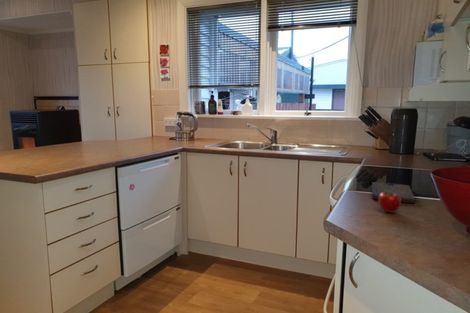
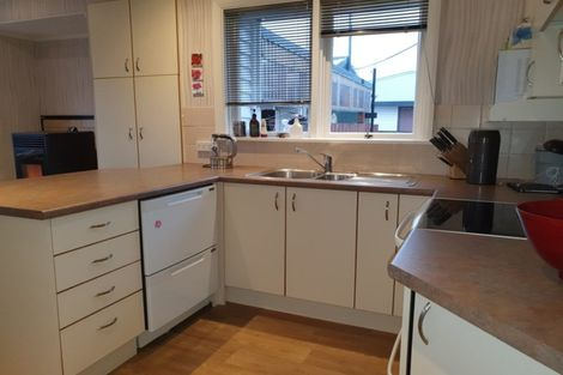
- apple (389, 200)
- cutting board (392, 192)
